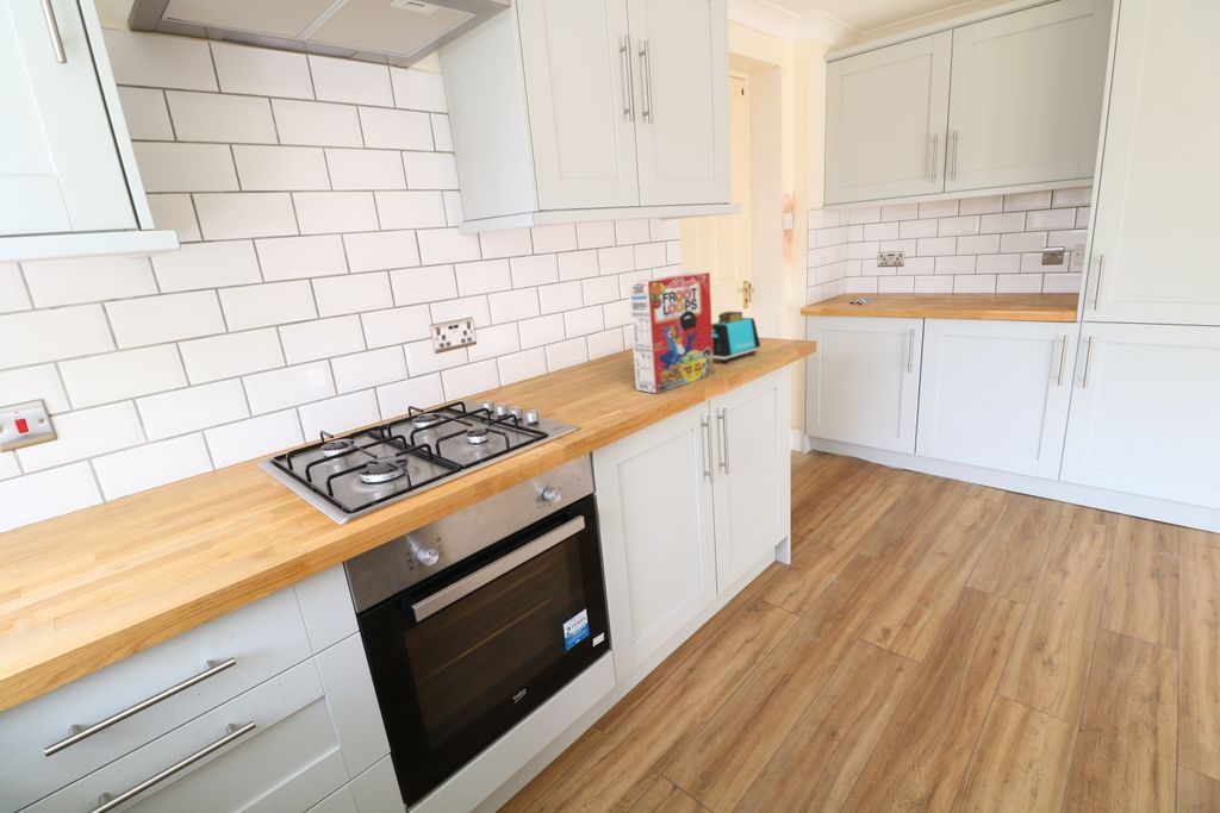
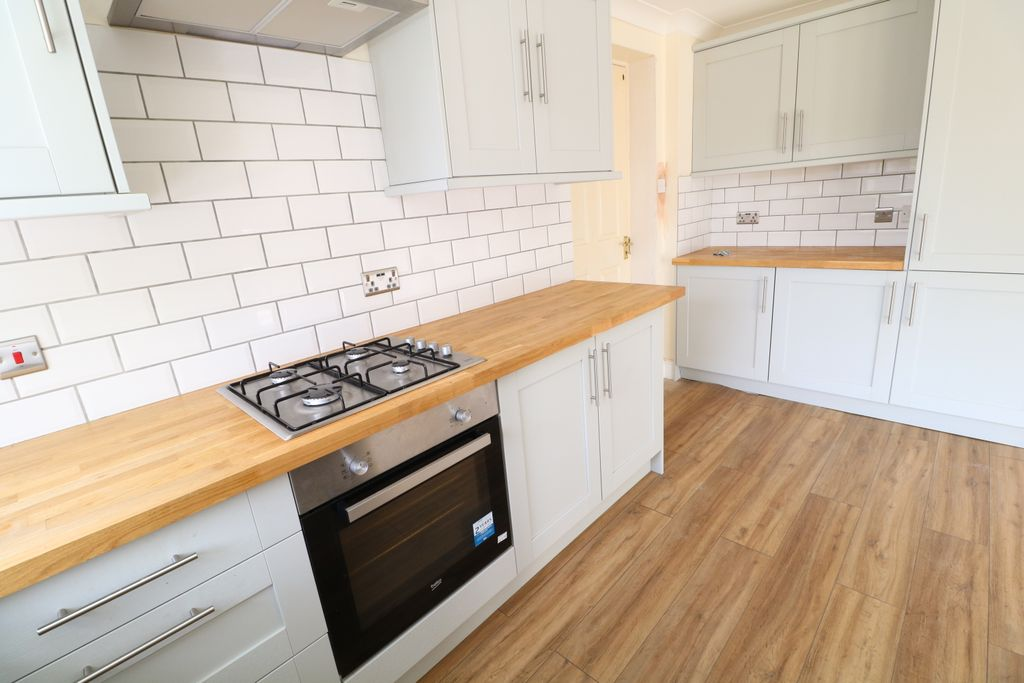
- toaster (730, 334)
- cereal box (672, 330)
